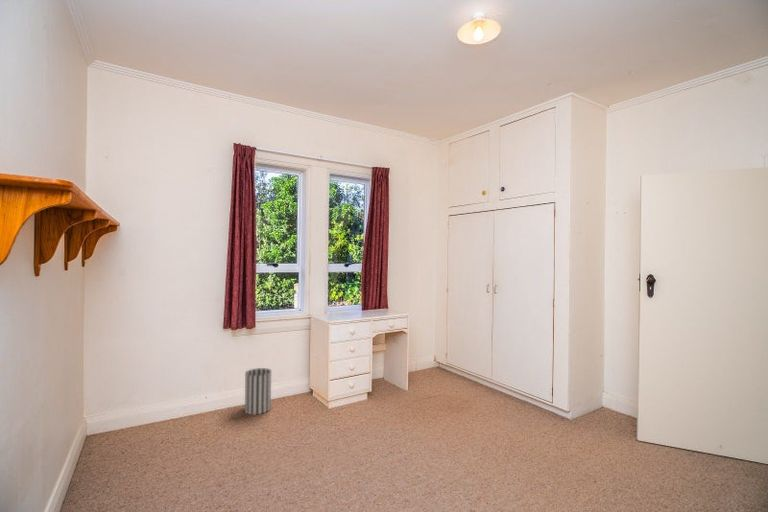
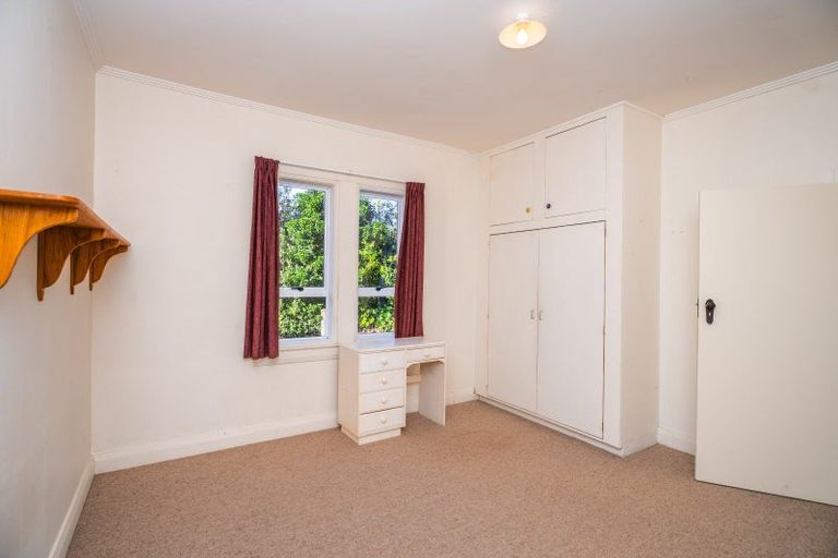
- wastebasket (258, 390)
